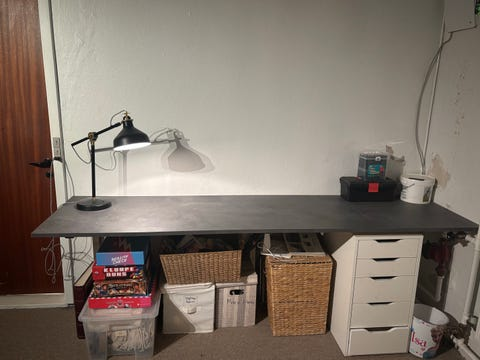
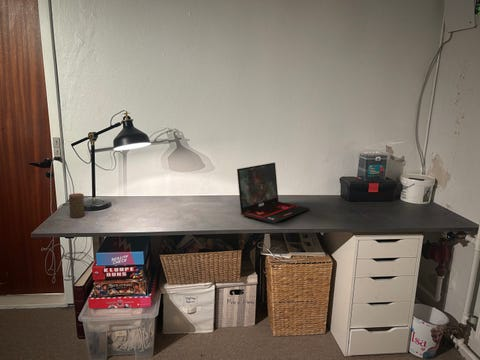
+ laptop (274, 190)
+ cup (76, 205)
